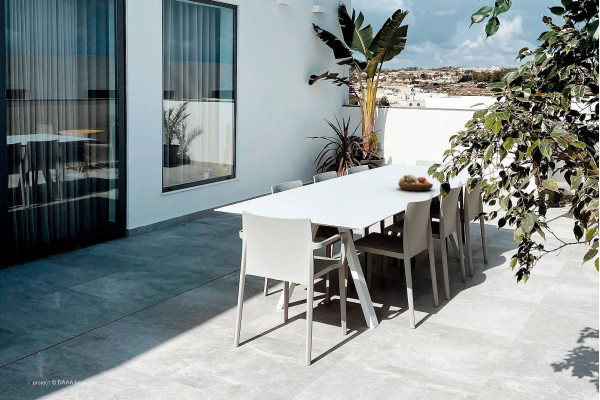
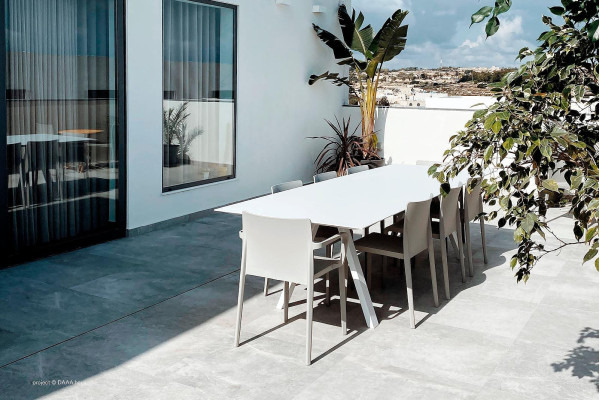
- fruit bowl (415, 182)
